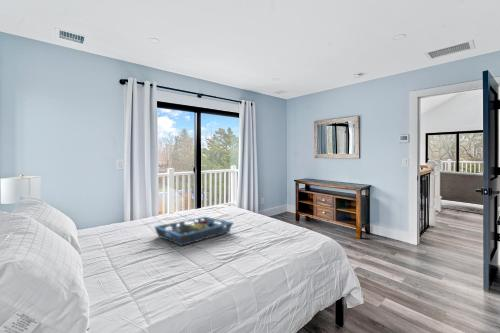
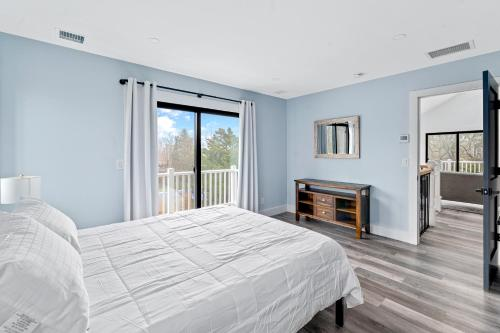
- serving tray (195, 228)
